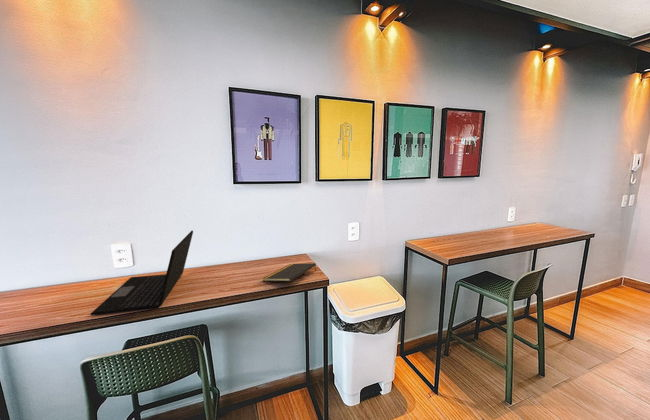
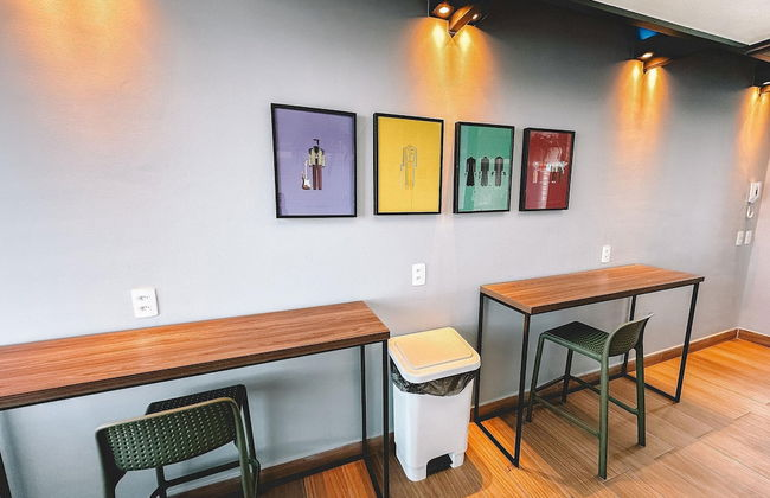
- laptop (152, 275)
- notepad (290, 271)
